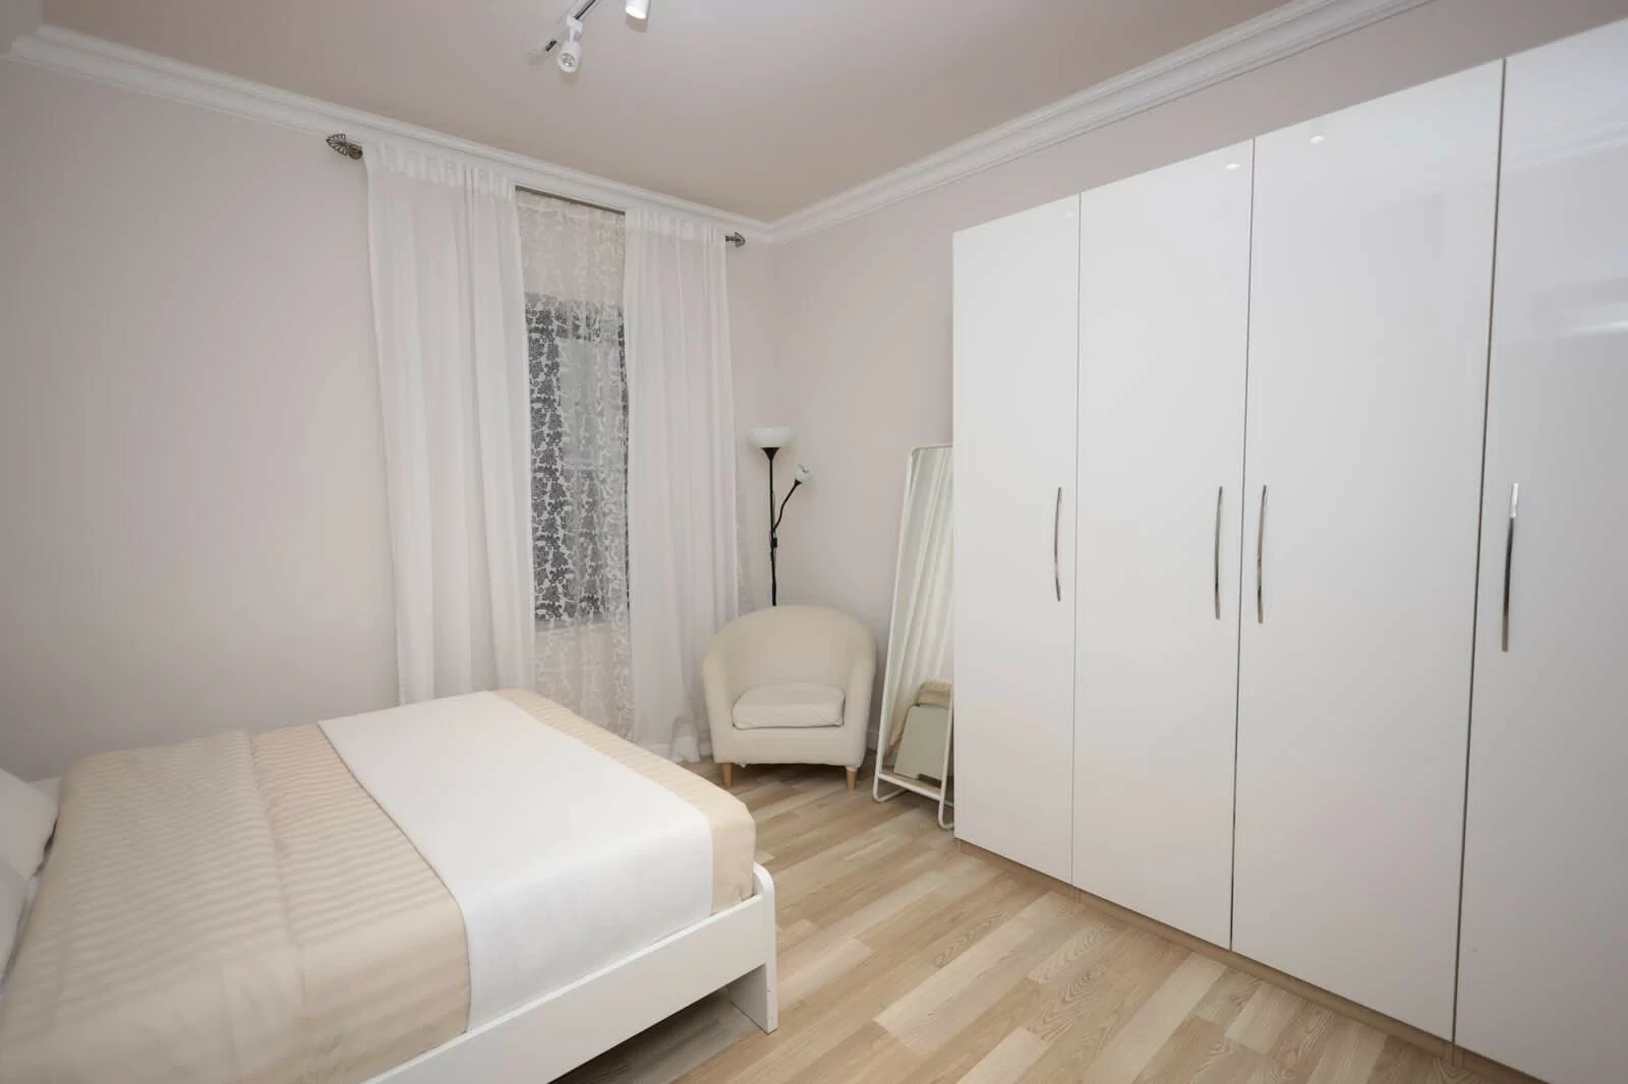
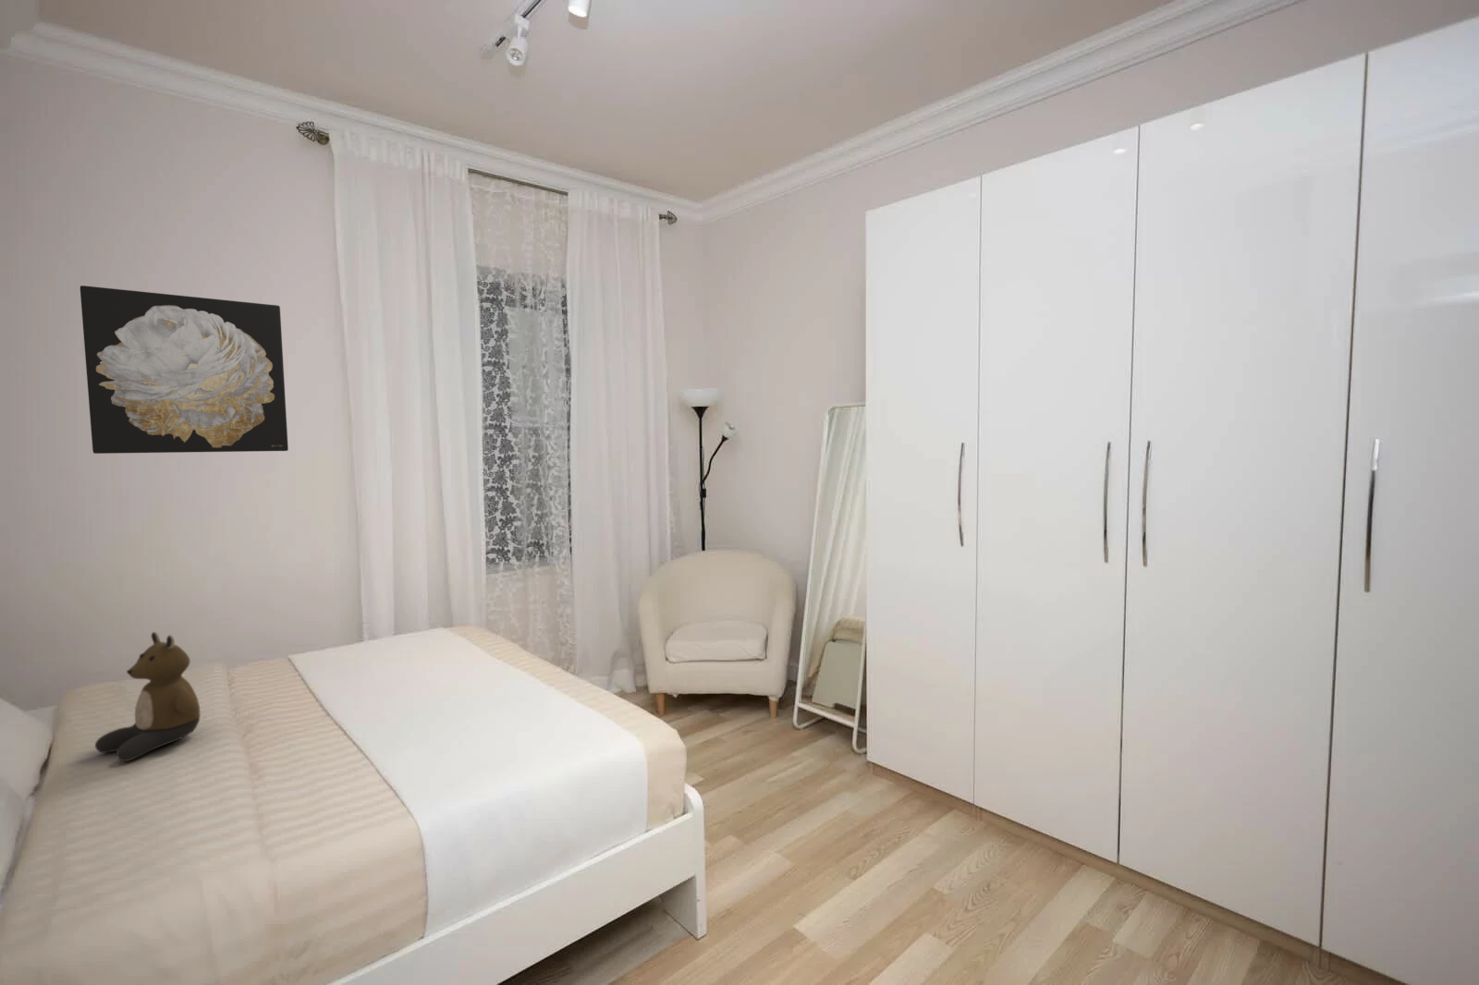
+ wall art (191, 375)
+ bear (147, 691)
